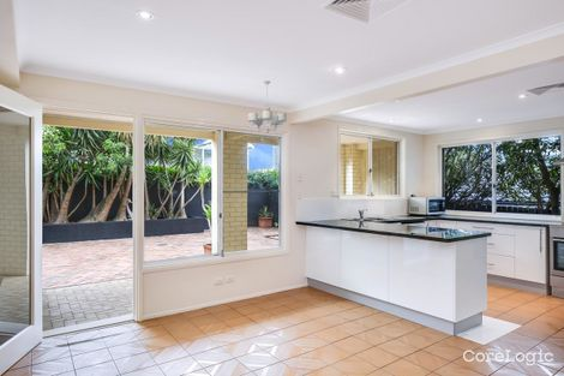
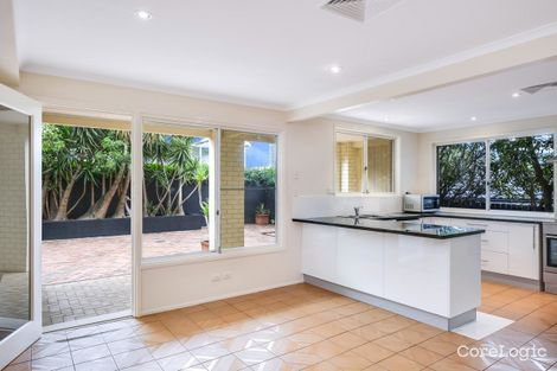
- chandelier (266, 107)
